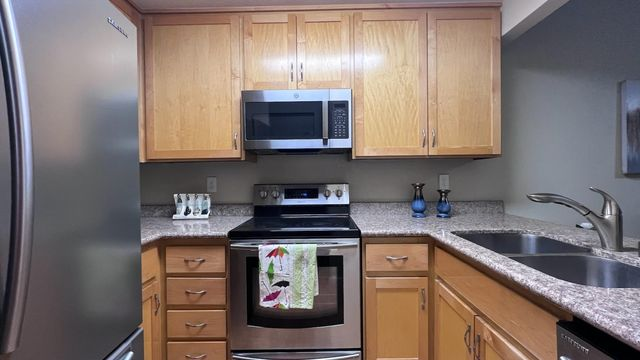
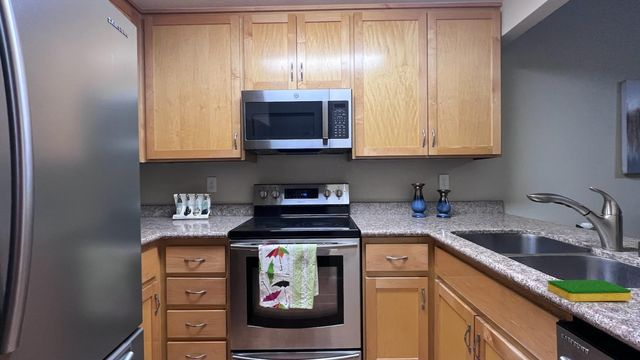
+ dish sponge (587, 290)
